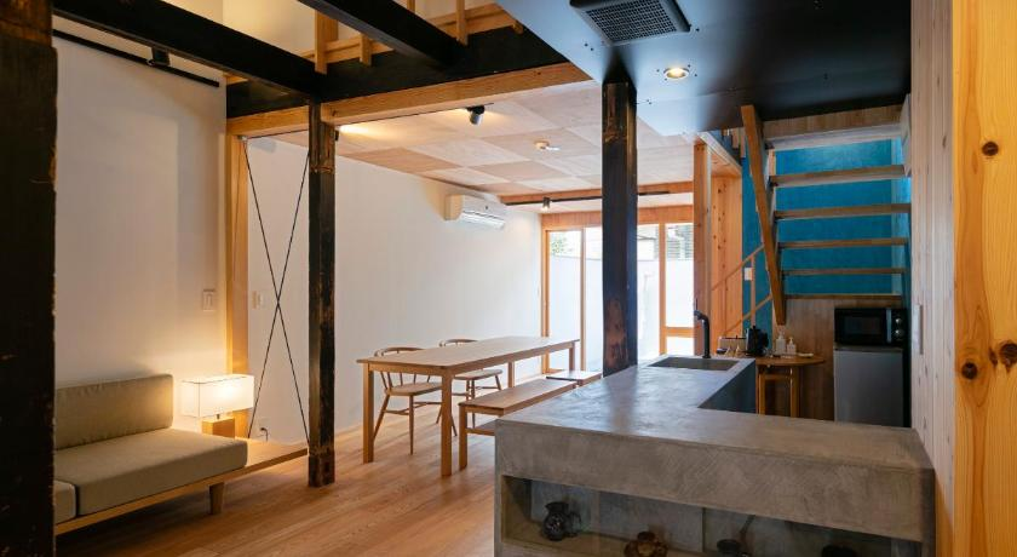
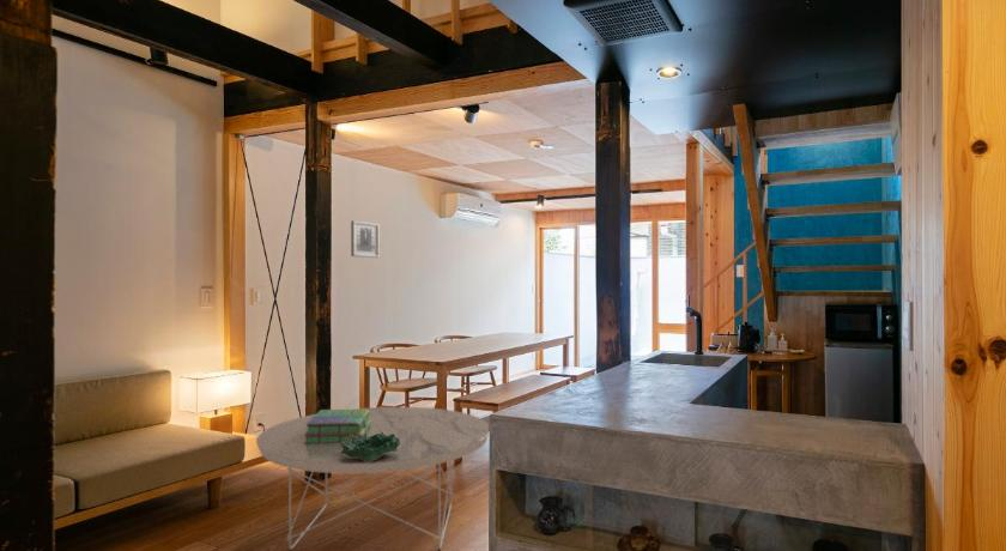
+ stack of books (339, 424)
+ coffee table (374, 472)
+ wall art (365, 240)
+ decorative bowl (369, 446)
